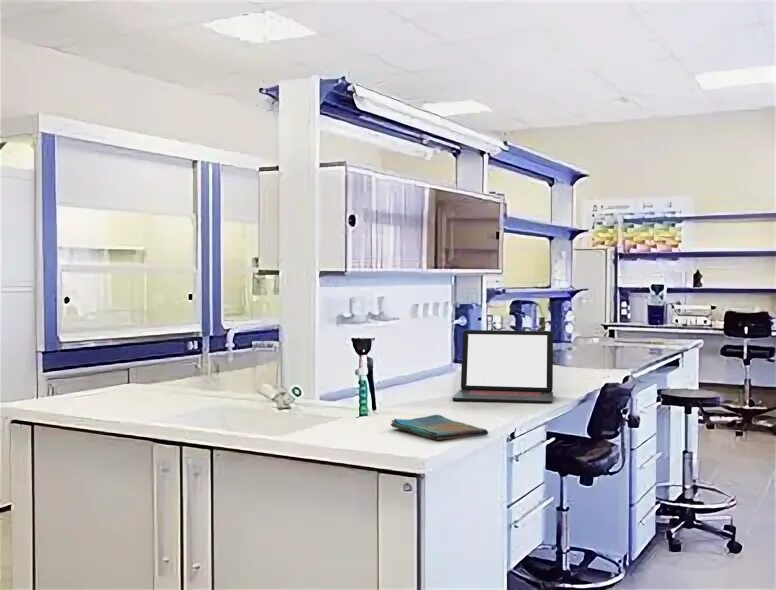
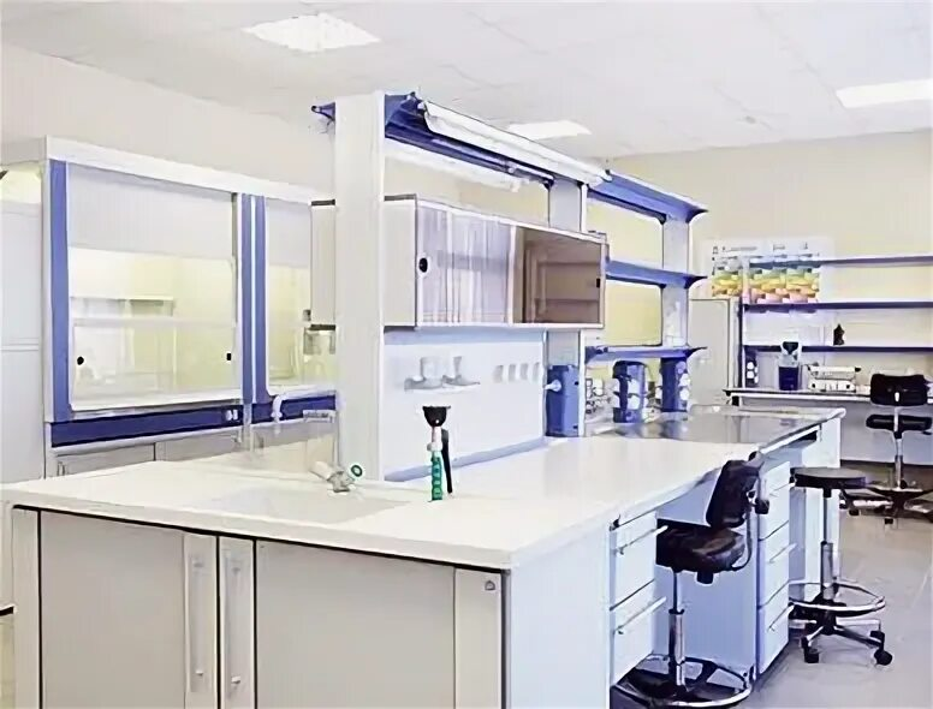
- laptop (504, 365)
- dish towel (438, 426)
